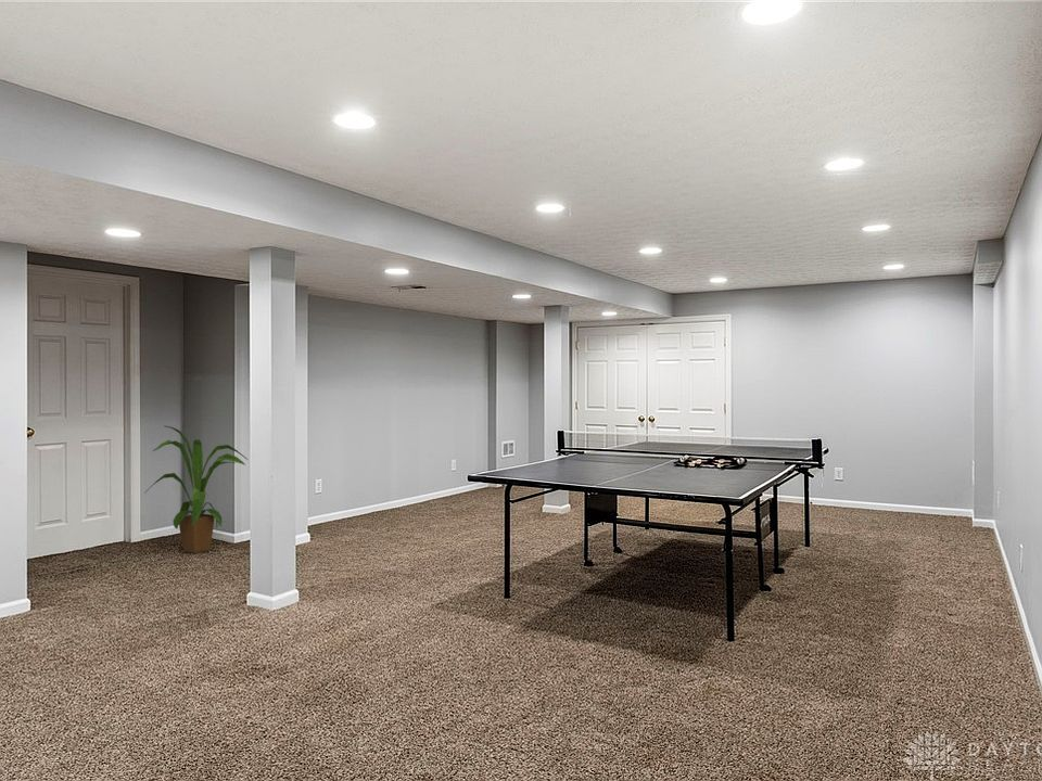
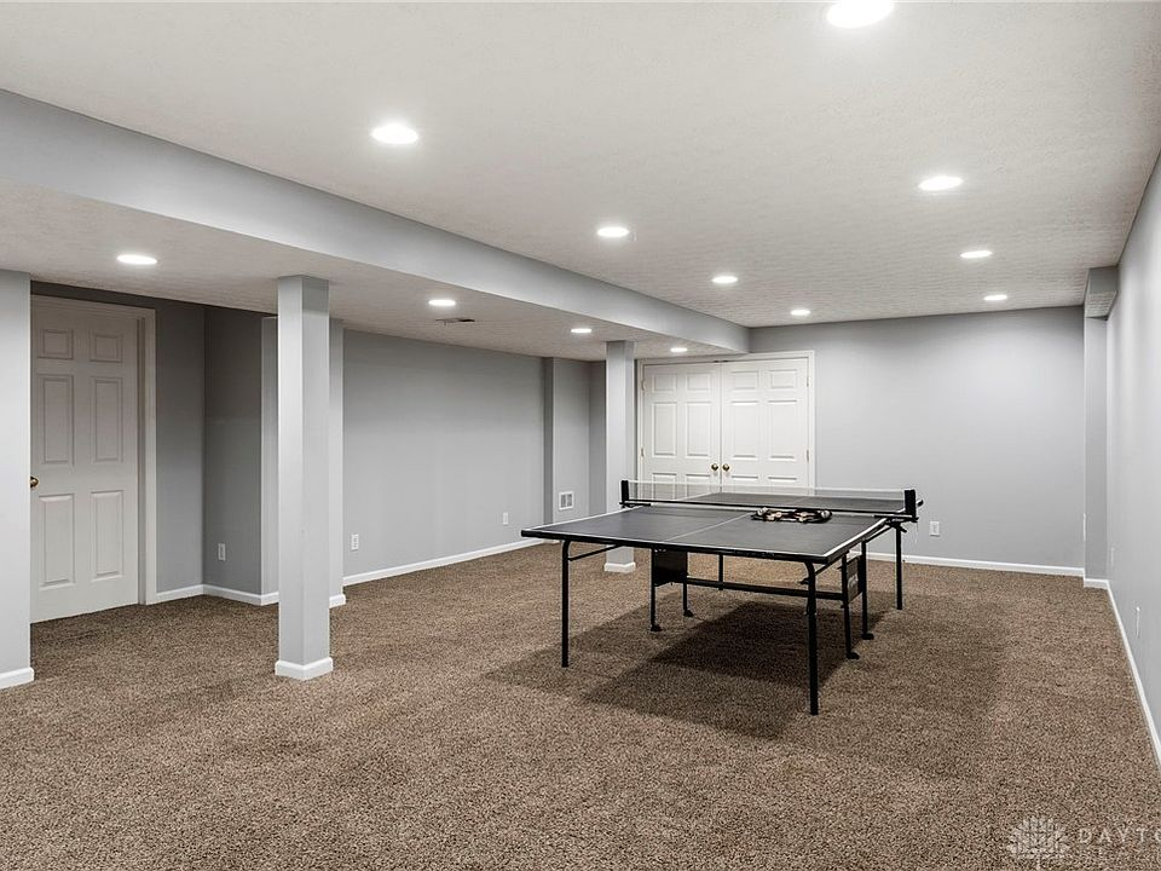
- house plant (202, 489)
